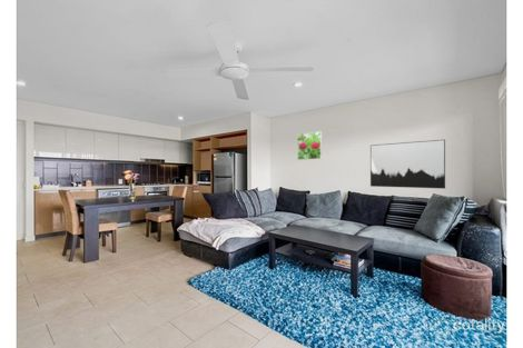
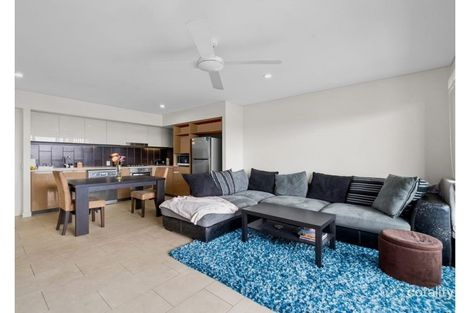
- wall art (404, 165)
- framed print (308, 146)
